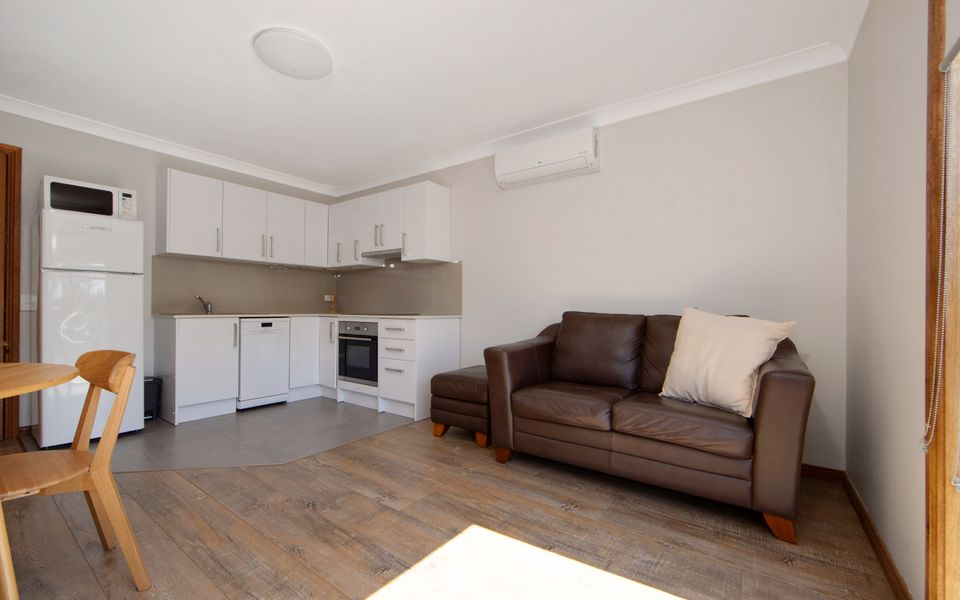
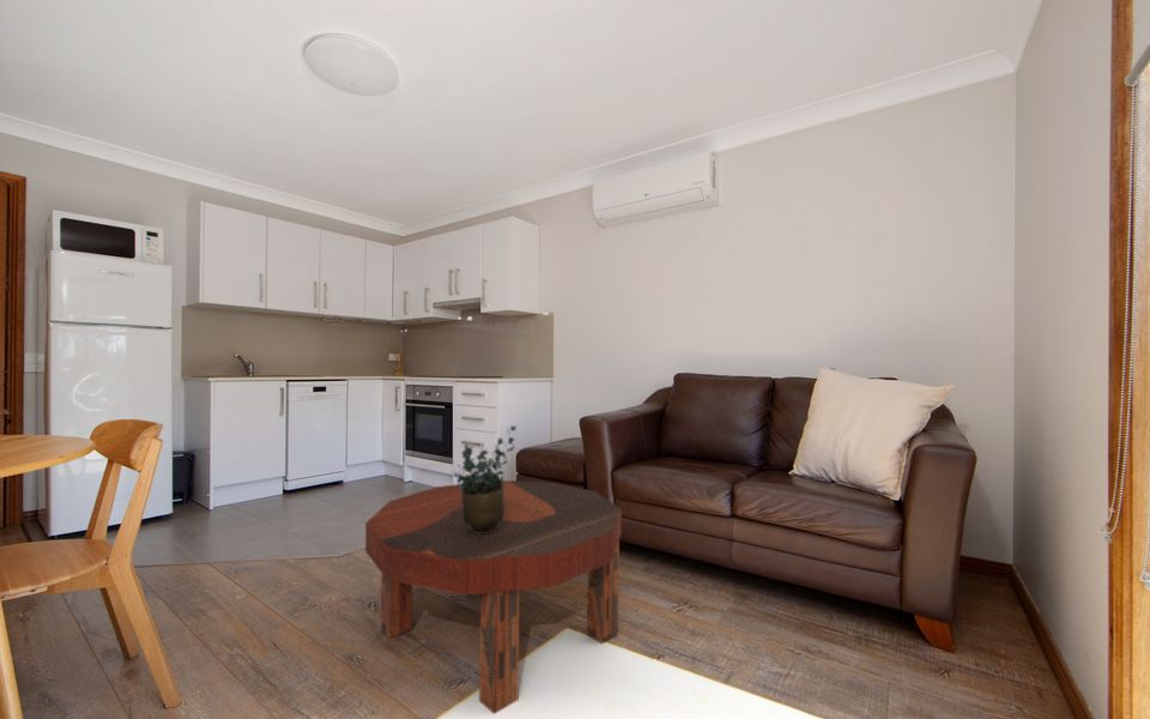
+ potted plant (484, 477)
+ coffee table (496, 570)
